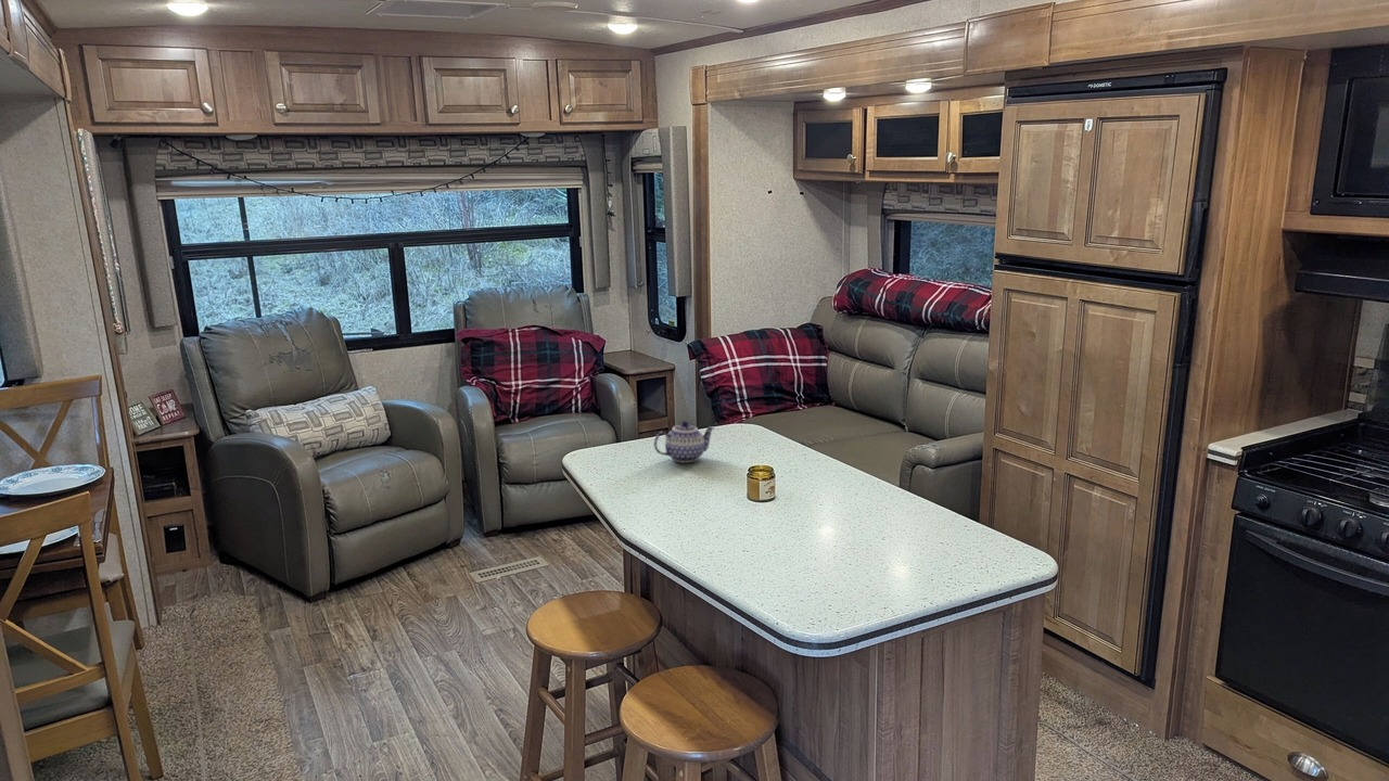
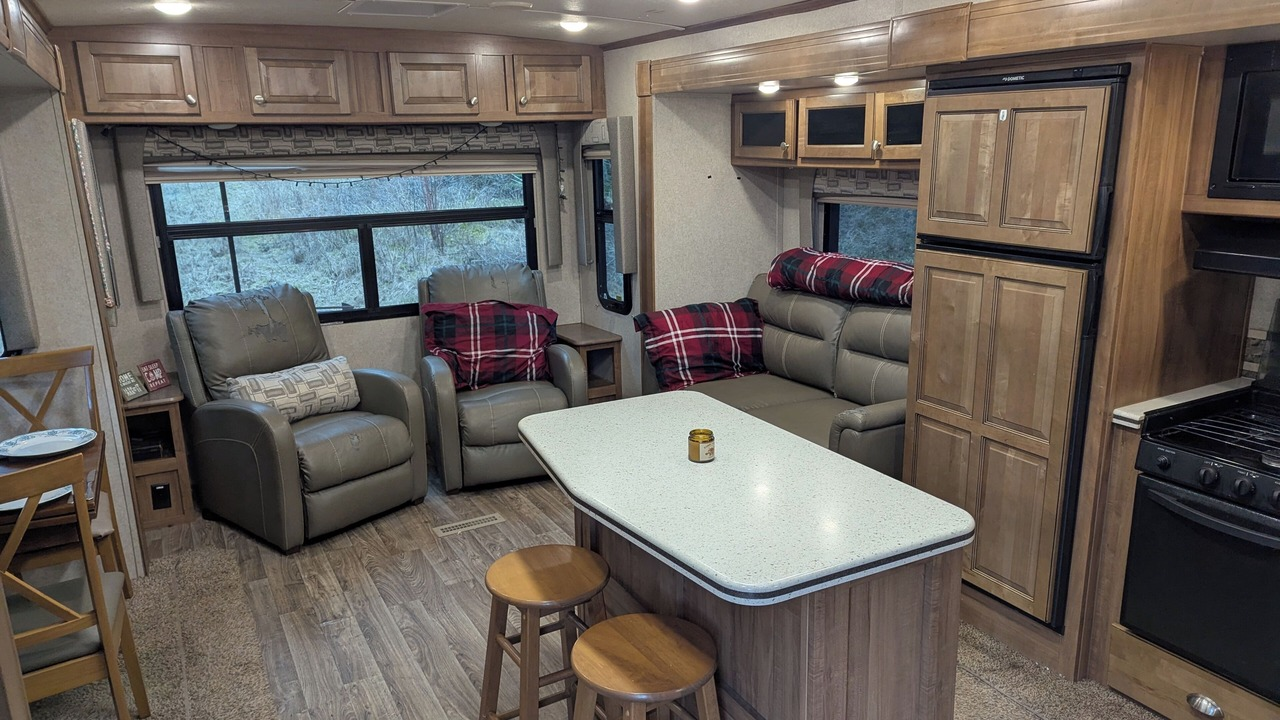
- teapot (685, 440)
